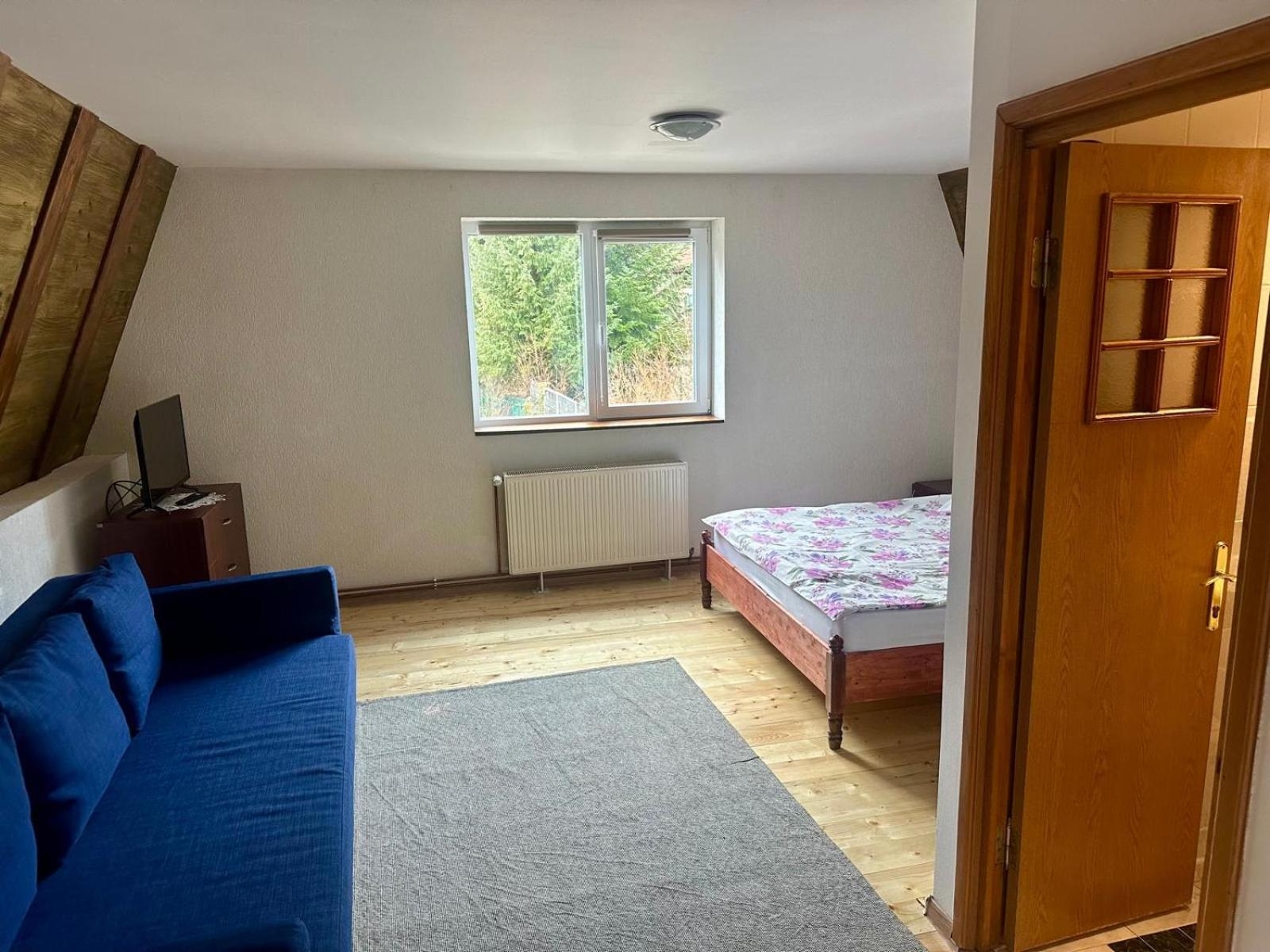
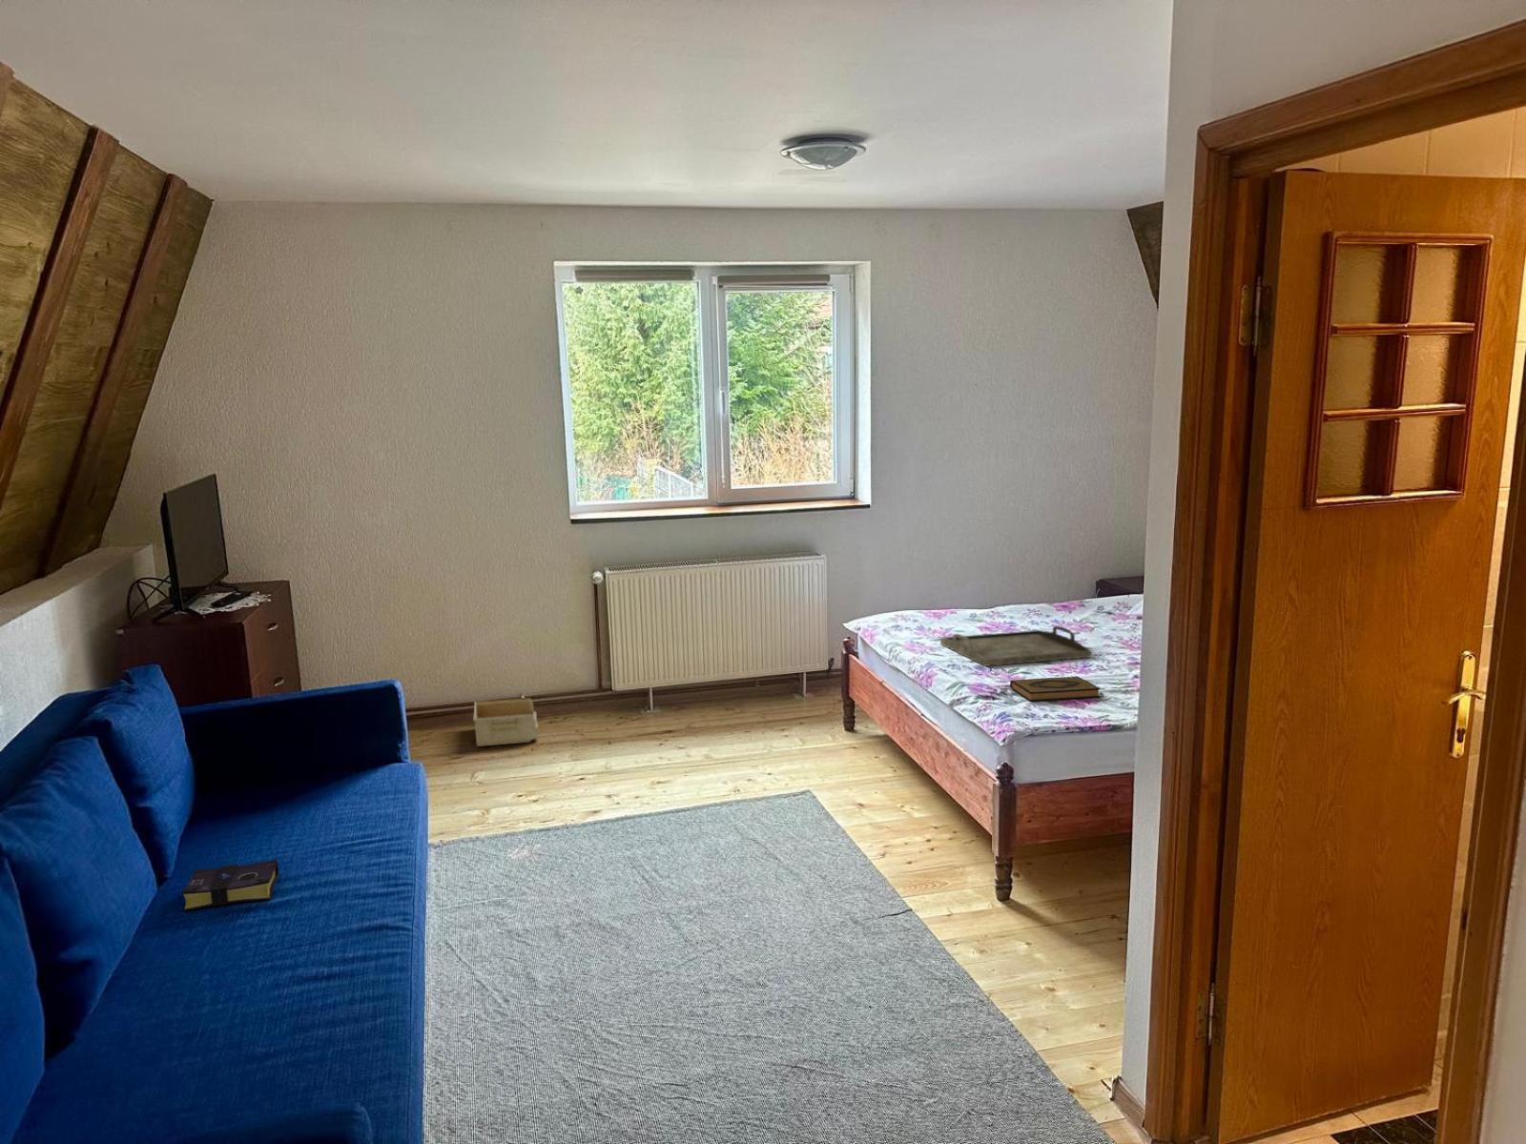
+ hardback book (1054, 689)
+ serving tray (1013, 640)
+ book (232, 882)
+ storage bin (506, 721)
